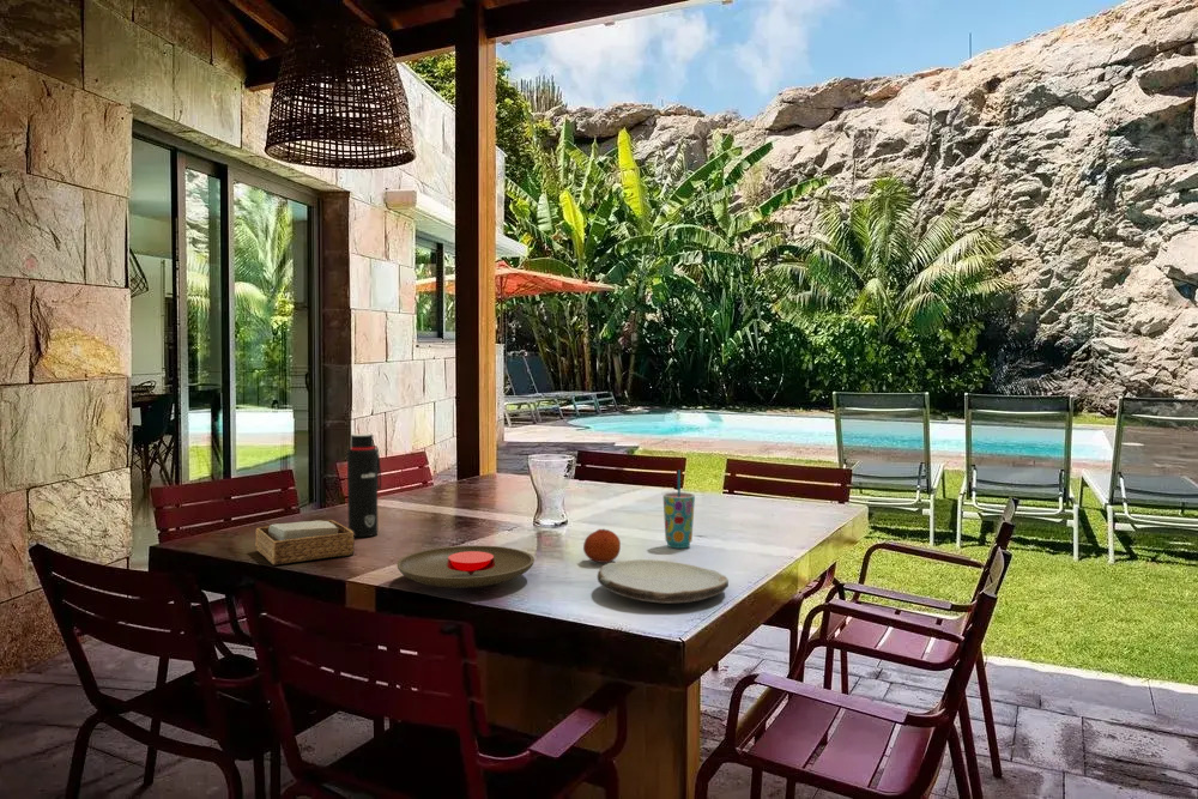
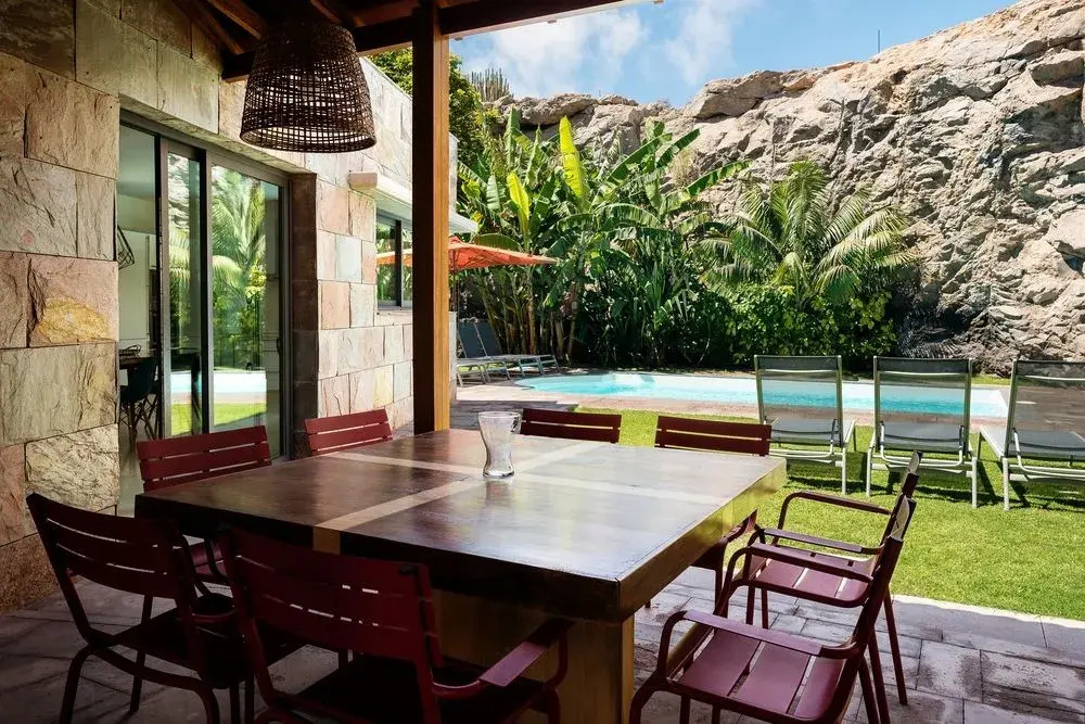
- plate (466, 568)
- cup (678, 508)
- fruit (601, 545)
- plate (662, 581)
- napkin holder (304, 537)
- water bottle (364, 484)
